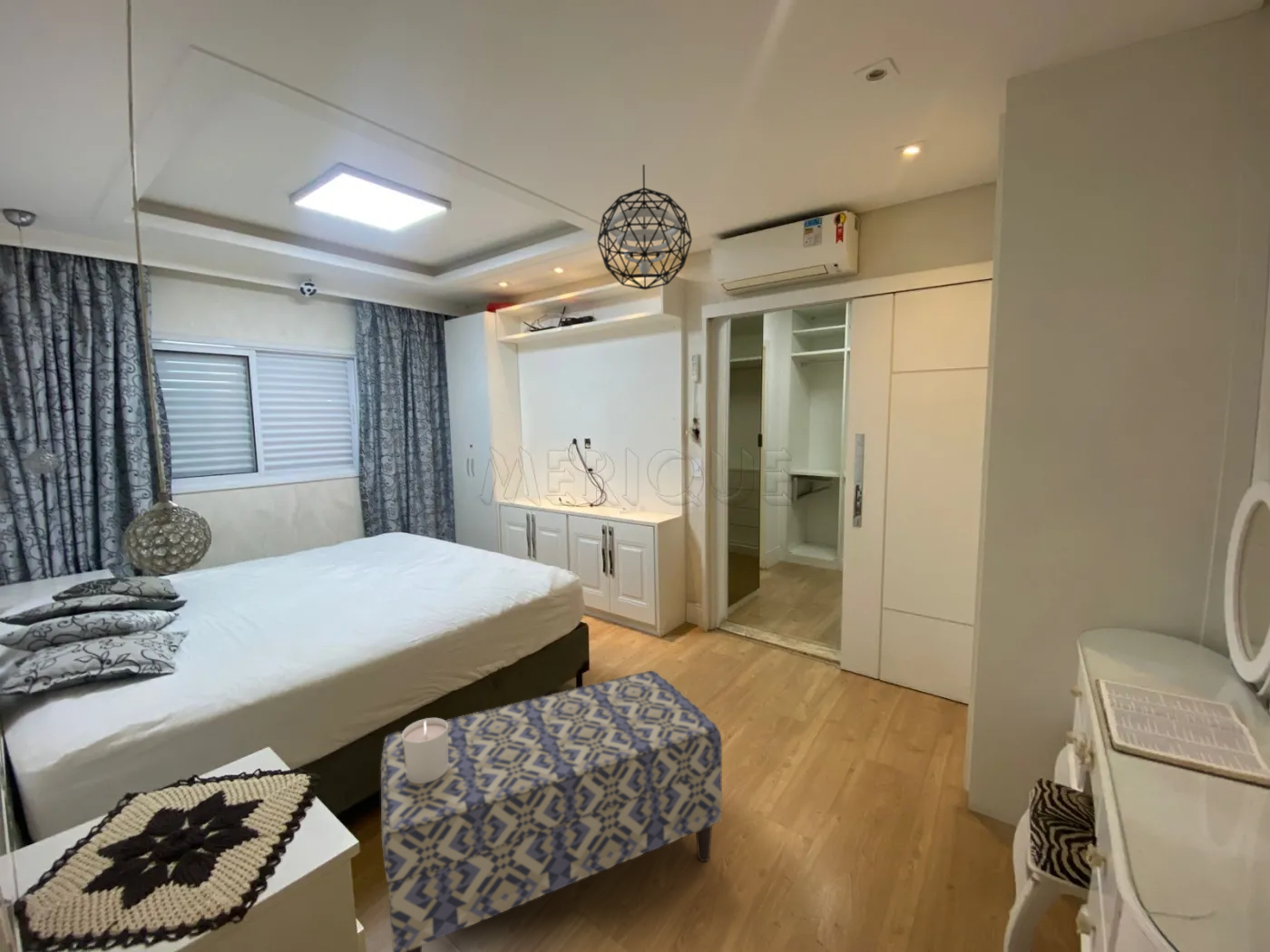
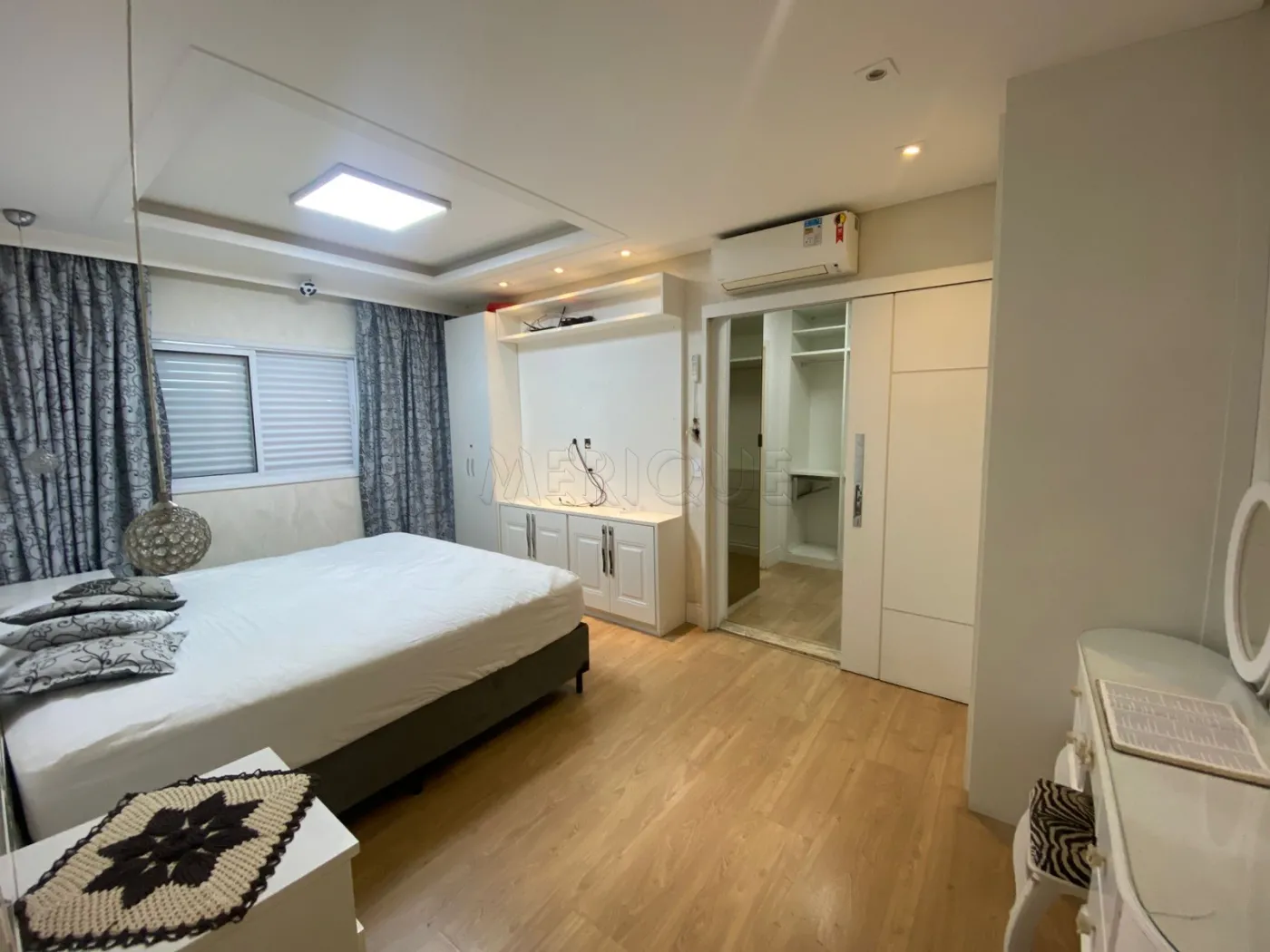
- candle (425, 745)
- bench (555, 800)
- pendant light (644, 228)
